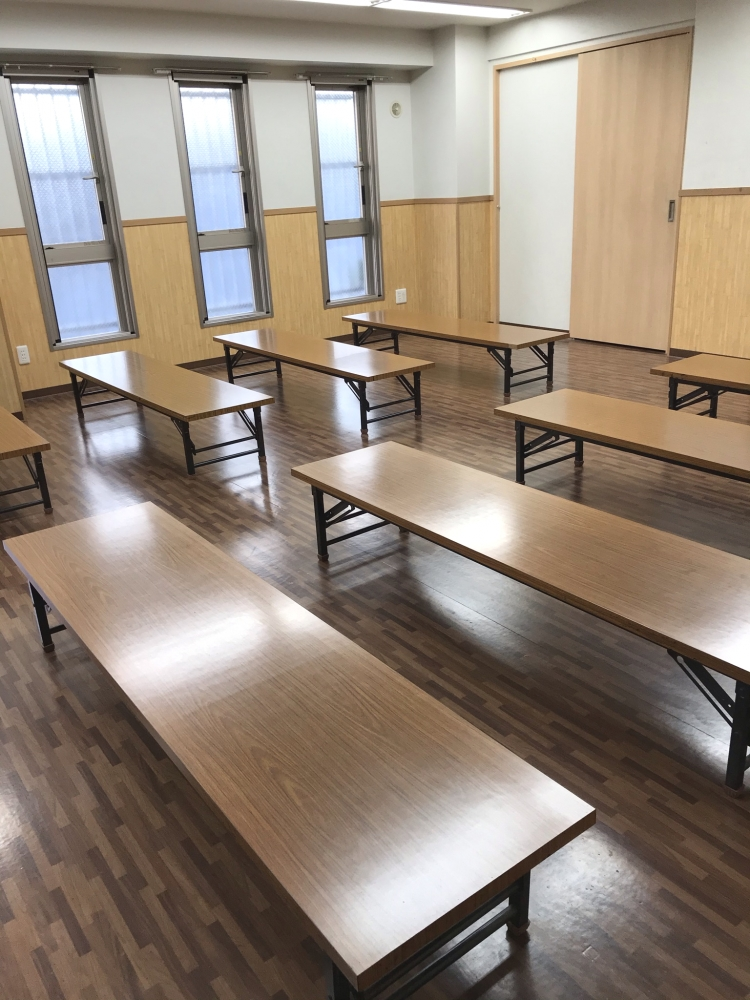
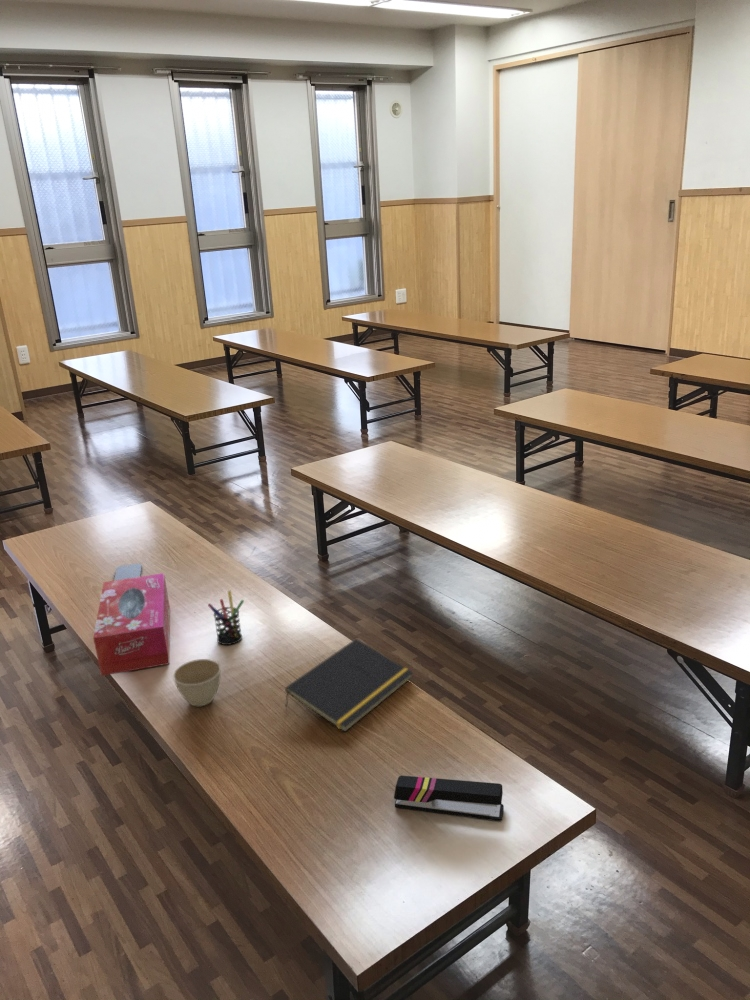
+ flower pot (199, 685)
+ notepad (350, 681)
+ stapler (448, 795)
+ smartphone (127, 576)
+ tissue box (134, 620)
+ pen holder (229, 616)
